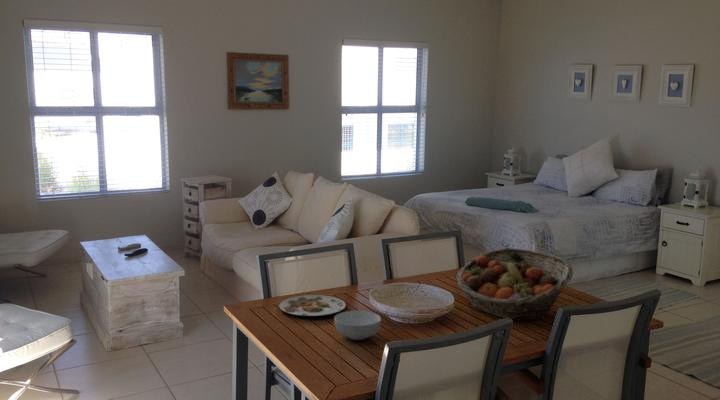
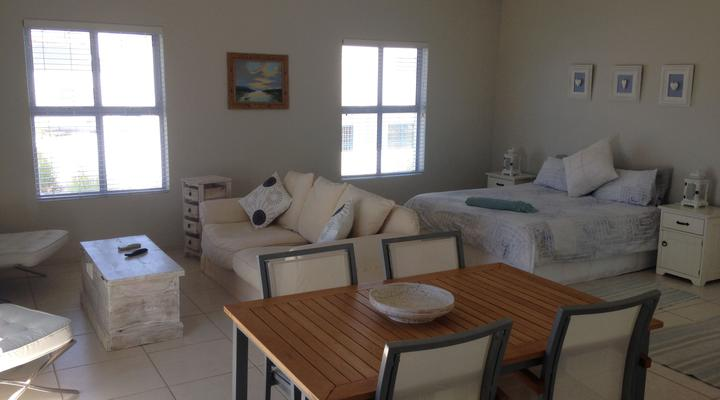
- plate (312, 306)
- cereal bowl (357, 326)
- fruit basket (512, 282)
